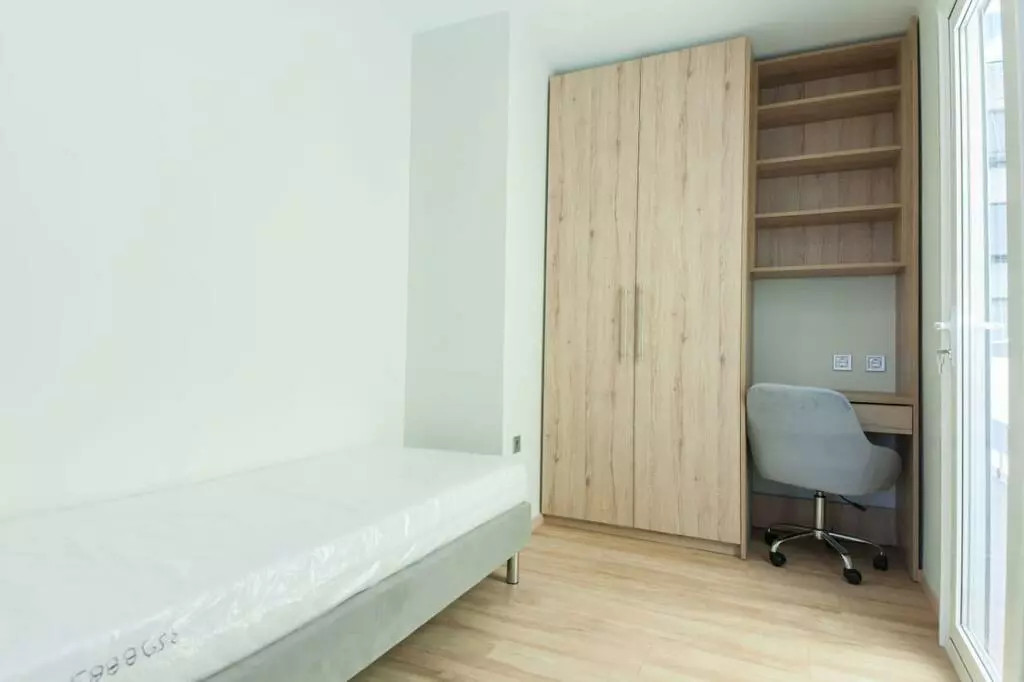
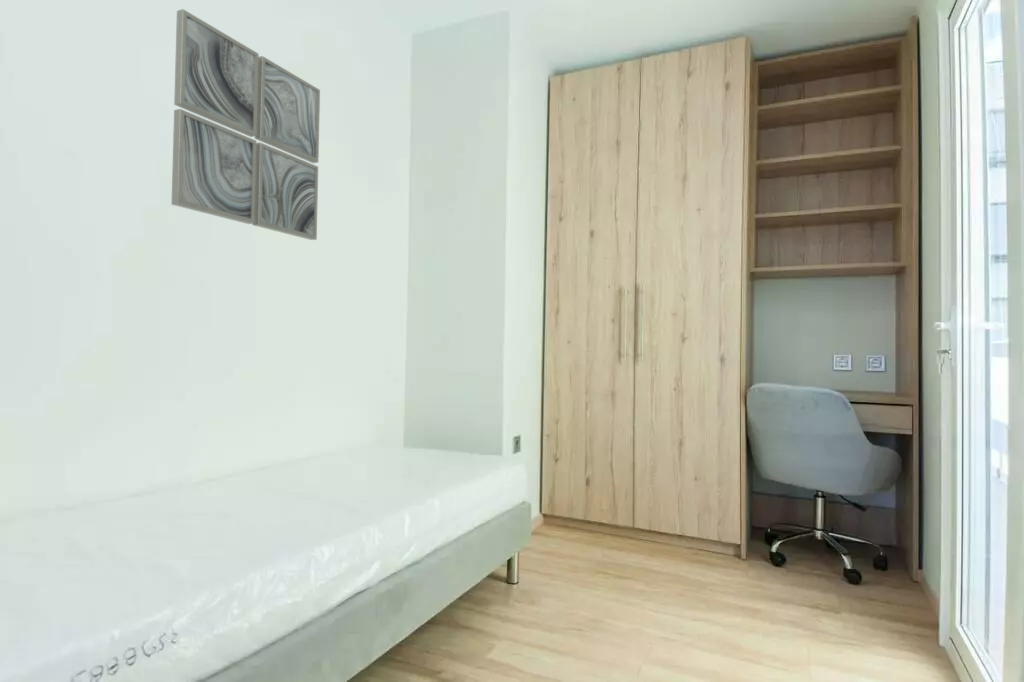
+ wall art (255, 140)
